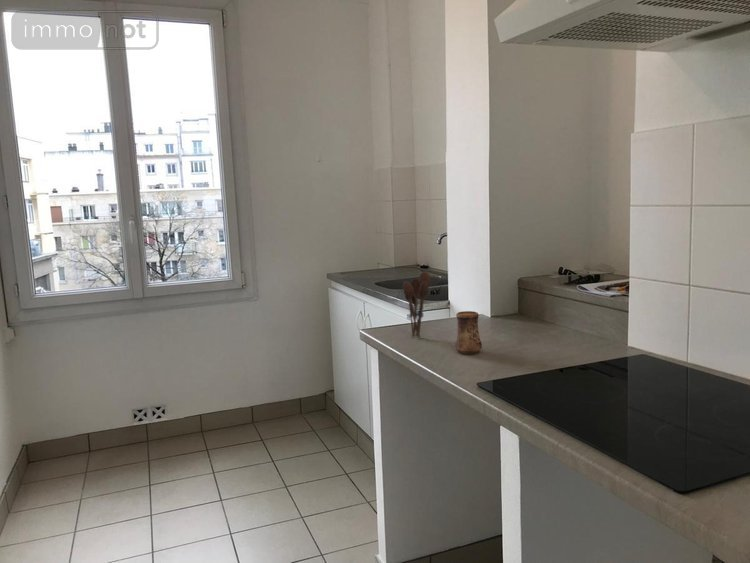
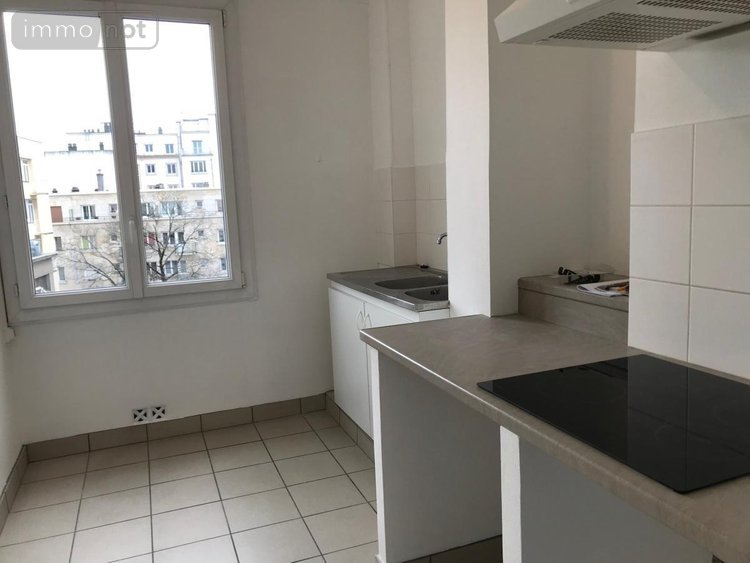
- utensil holder (416, 305)
- cup (468, 332)
